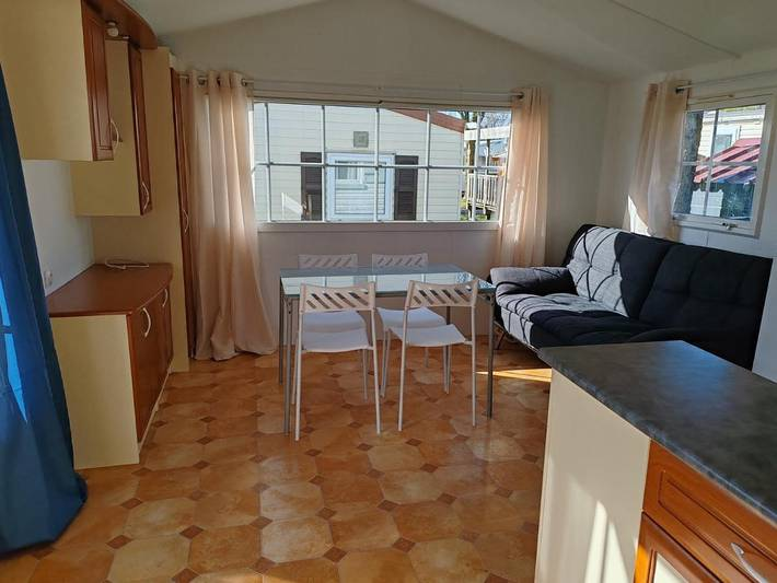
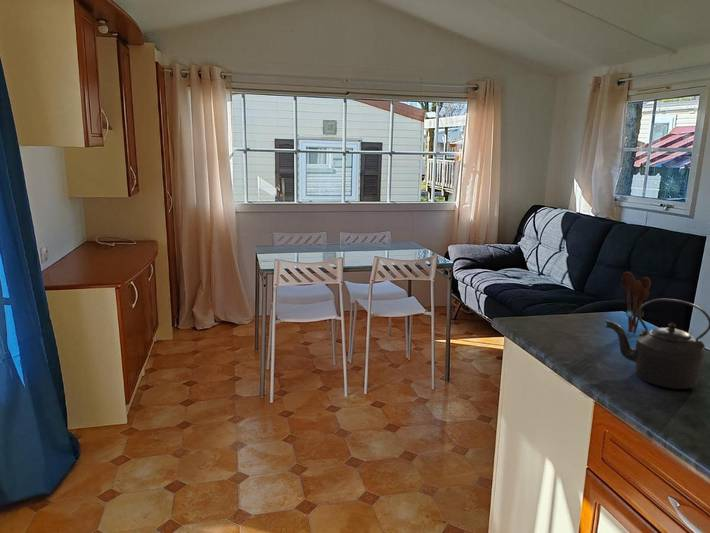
+ utensil holder (634, 302)
+ kettle (653, 336)
